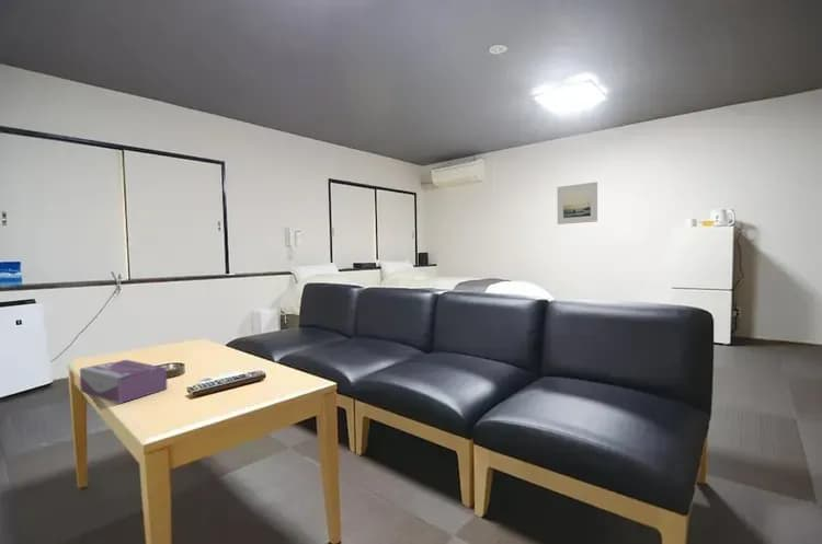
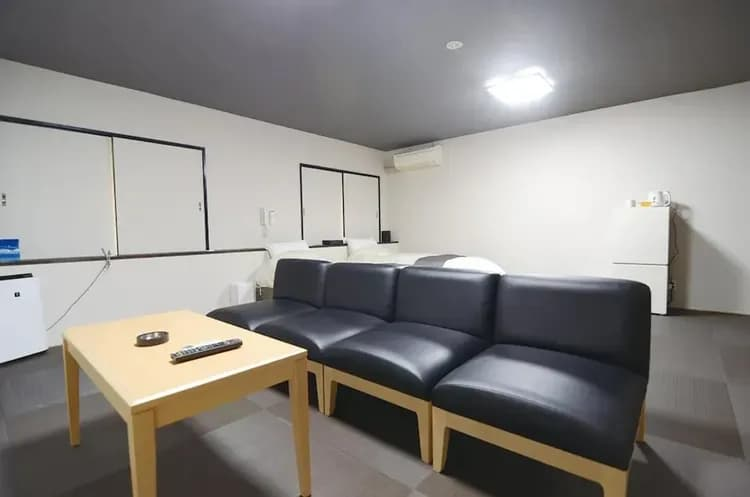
- tissue box (123, 379)
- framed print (576, 204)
